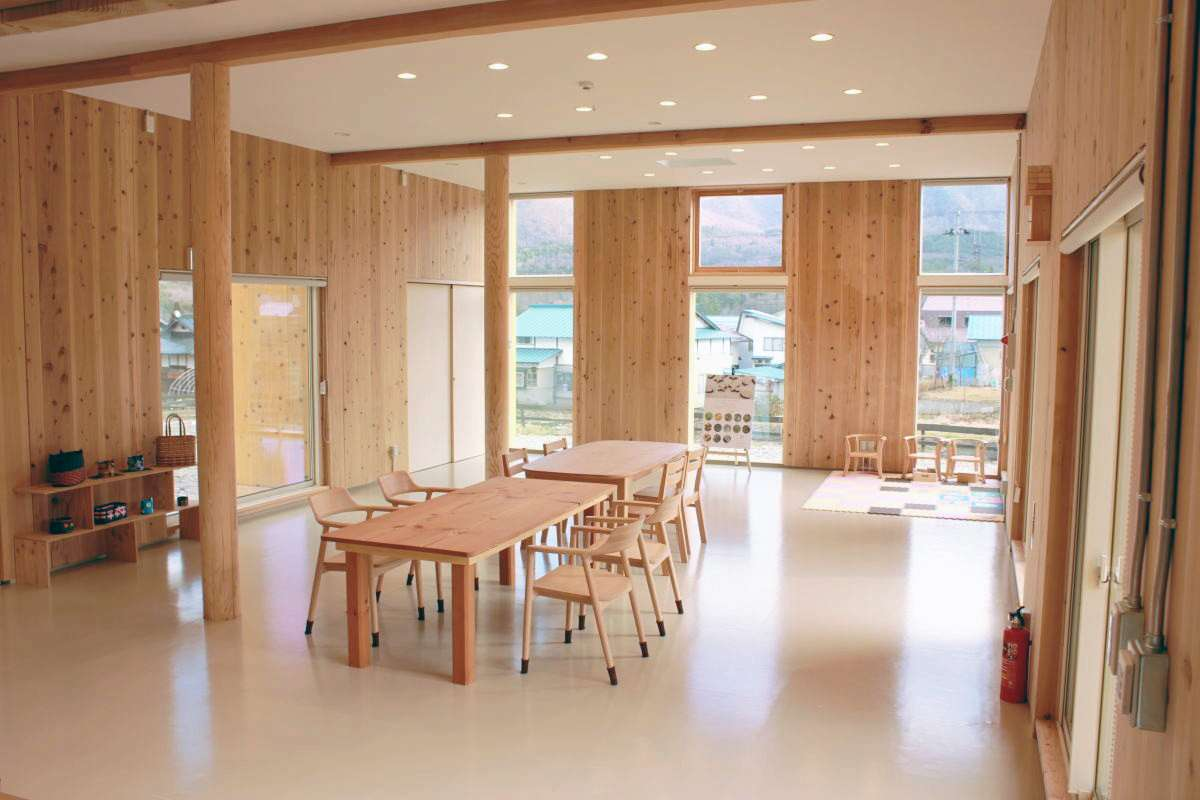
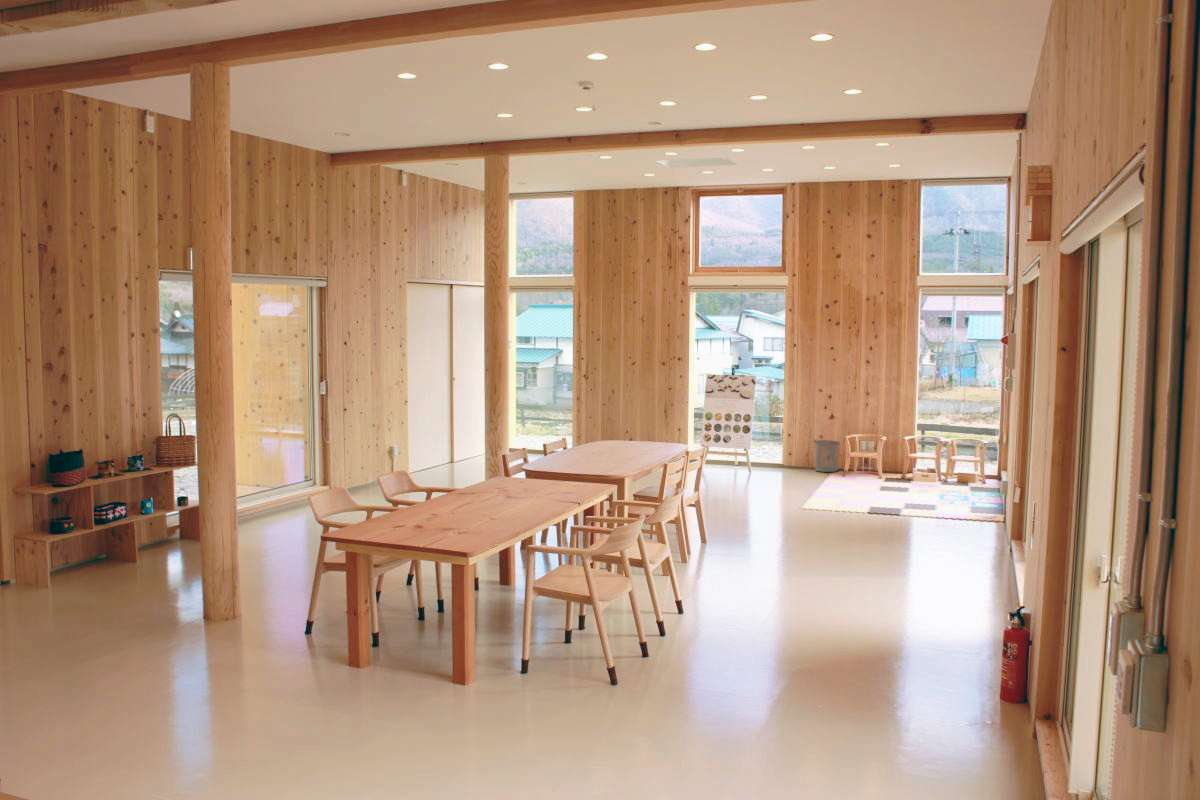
+ waste bin (826, 456)
